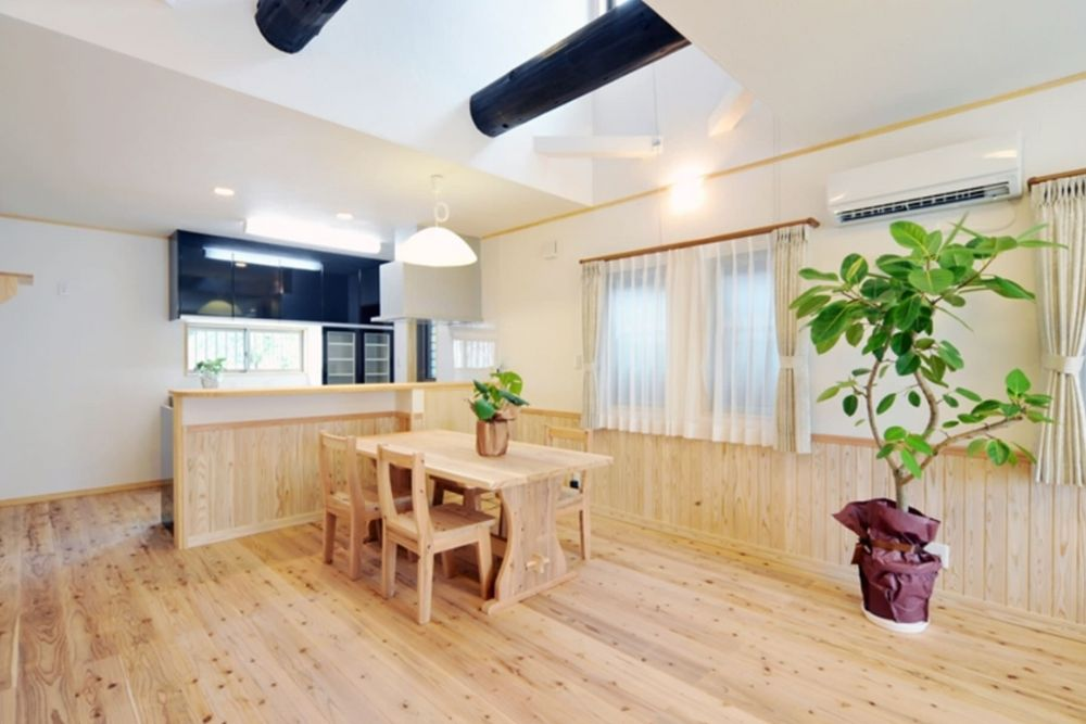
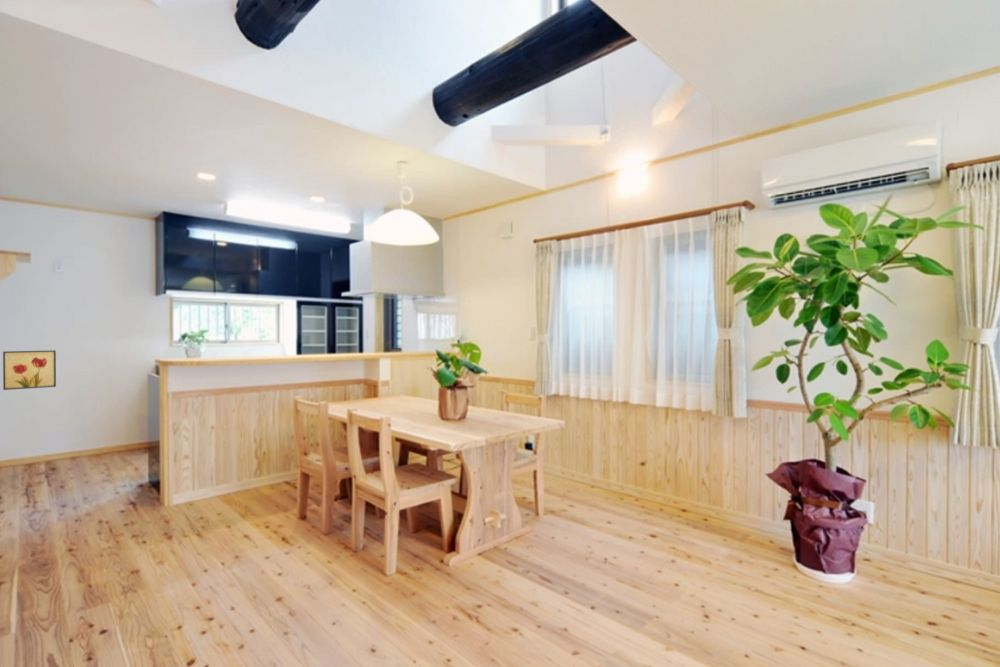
+ wall art (30, 369)
